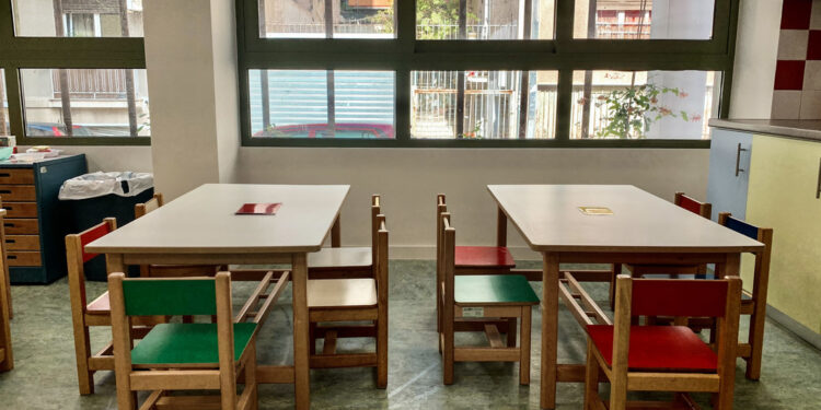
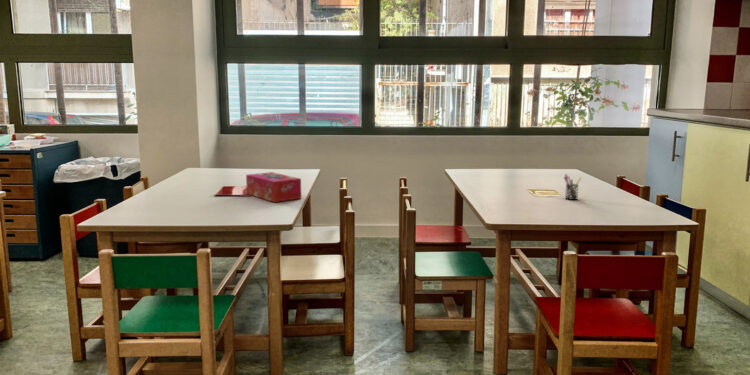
+ pen holder (571, 186)
+ tissue box (273, 186)
